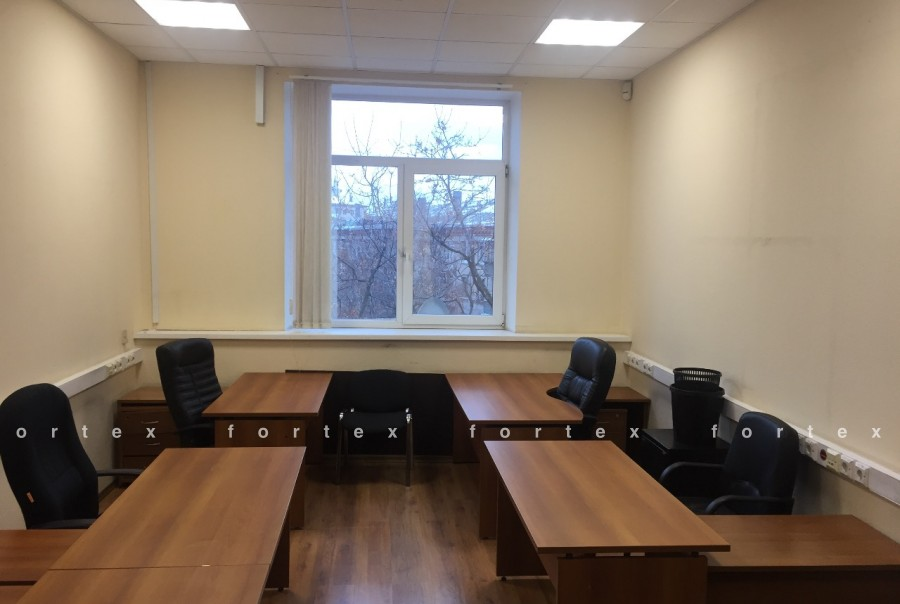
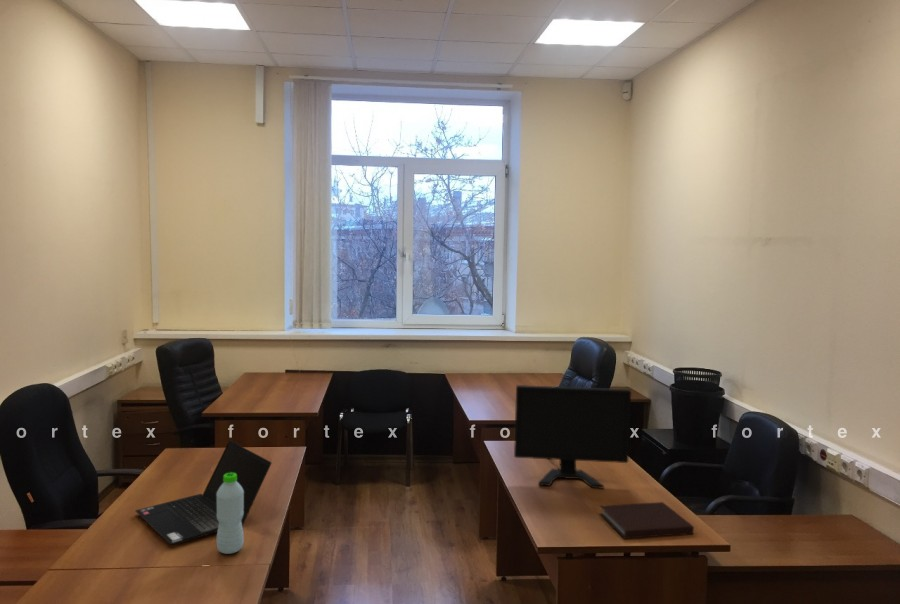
+ computer monitor (566, 420)
+ laptop computer (205, 489)
+ water bottle (230, 512)
+ notebook (644, 519)
